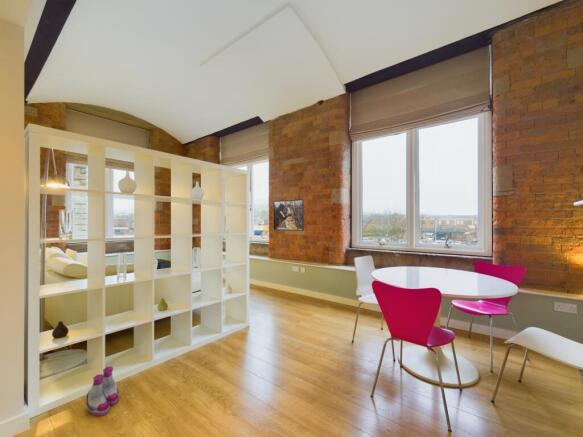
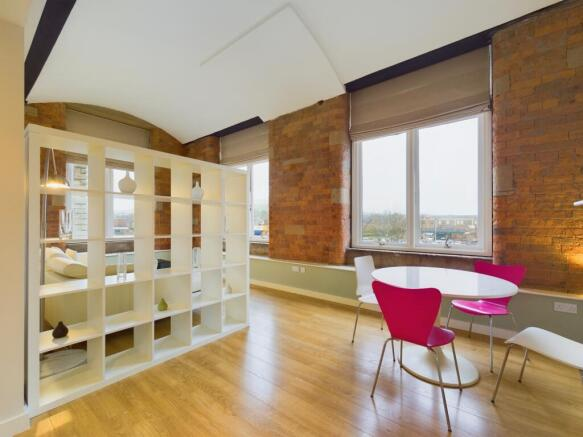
- boots (104, 387)
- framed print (288, 215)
